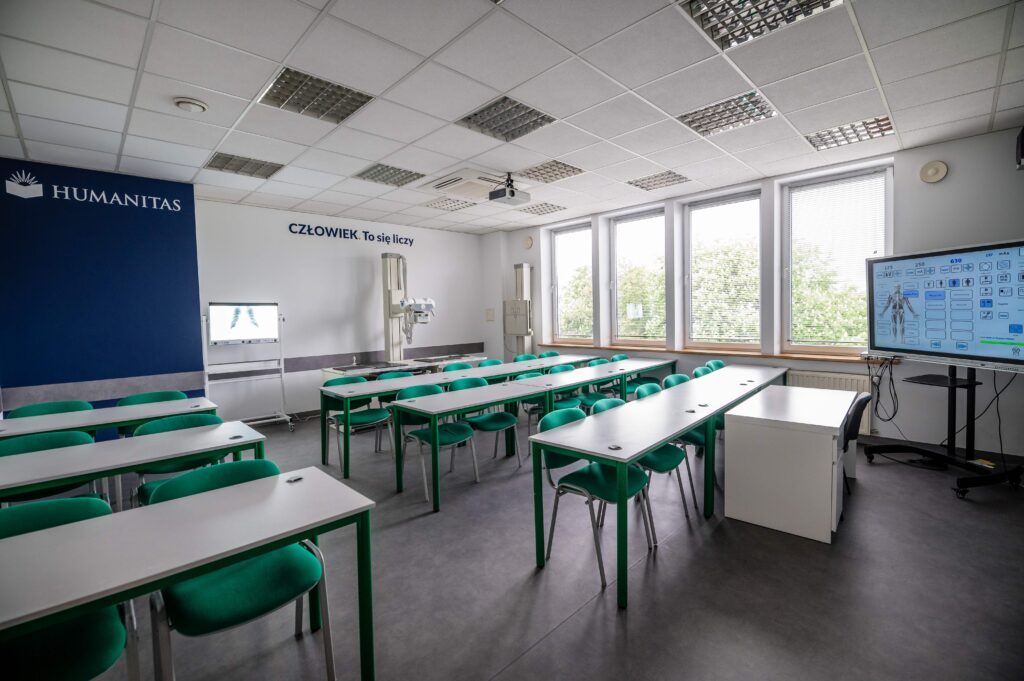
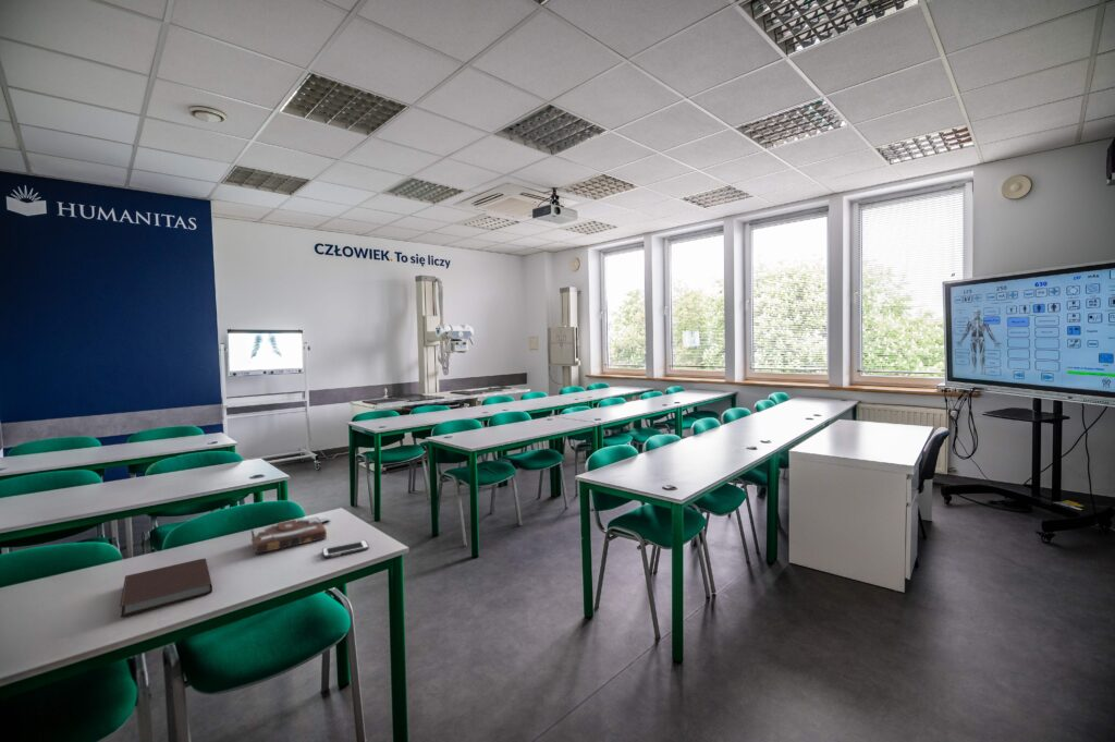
+ book (289, 533)
+ notebook (168, 584)
+ cell phone (345, 548)
